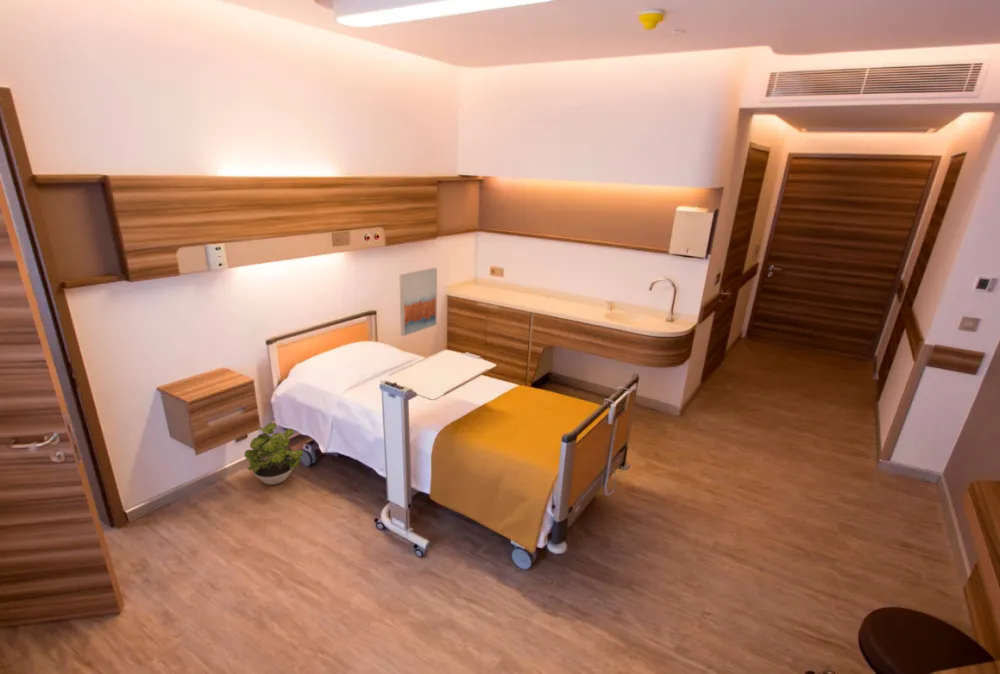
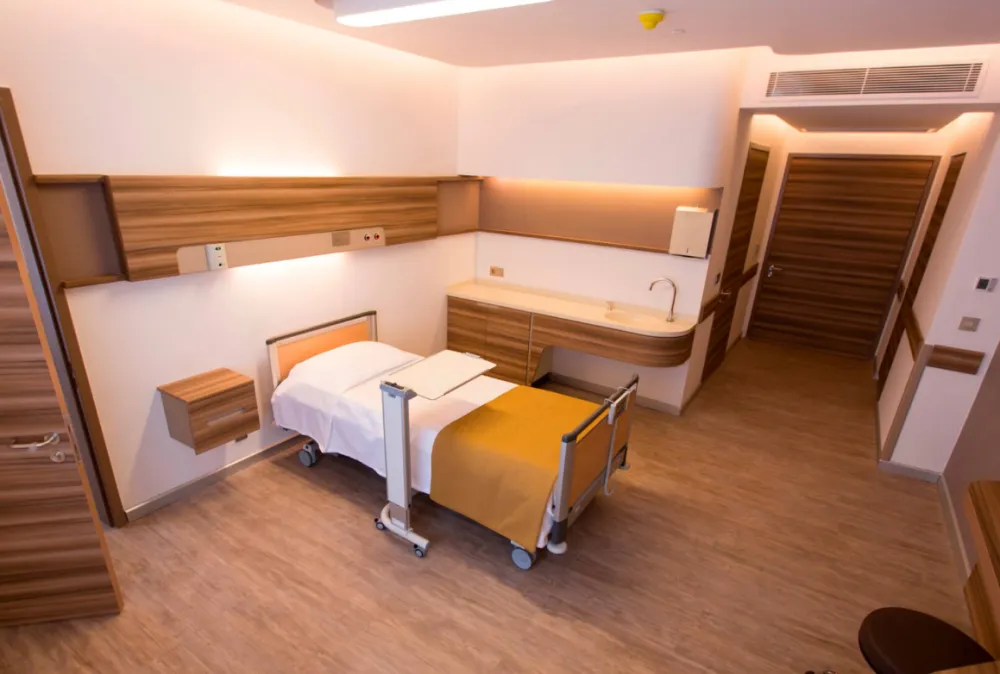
- potted plant (272, 455)
- wall art (419, 301)
